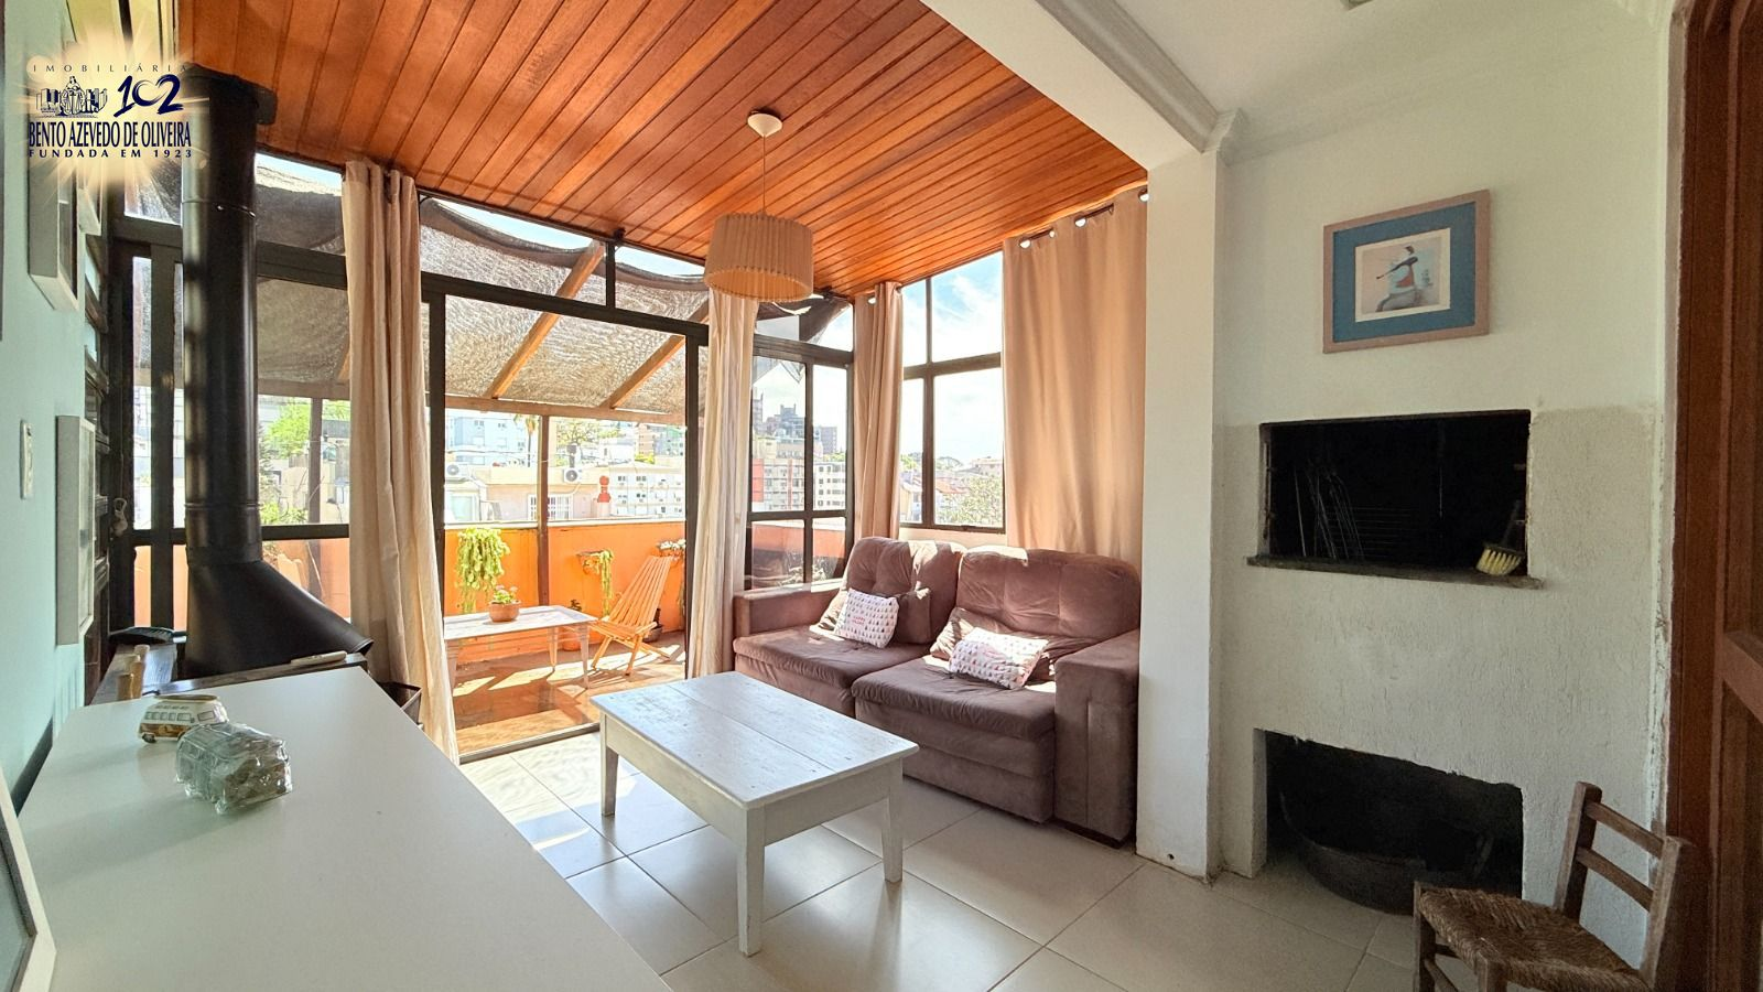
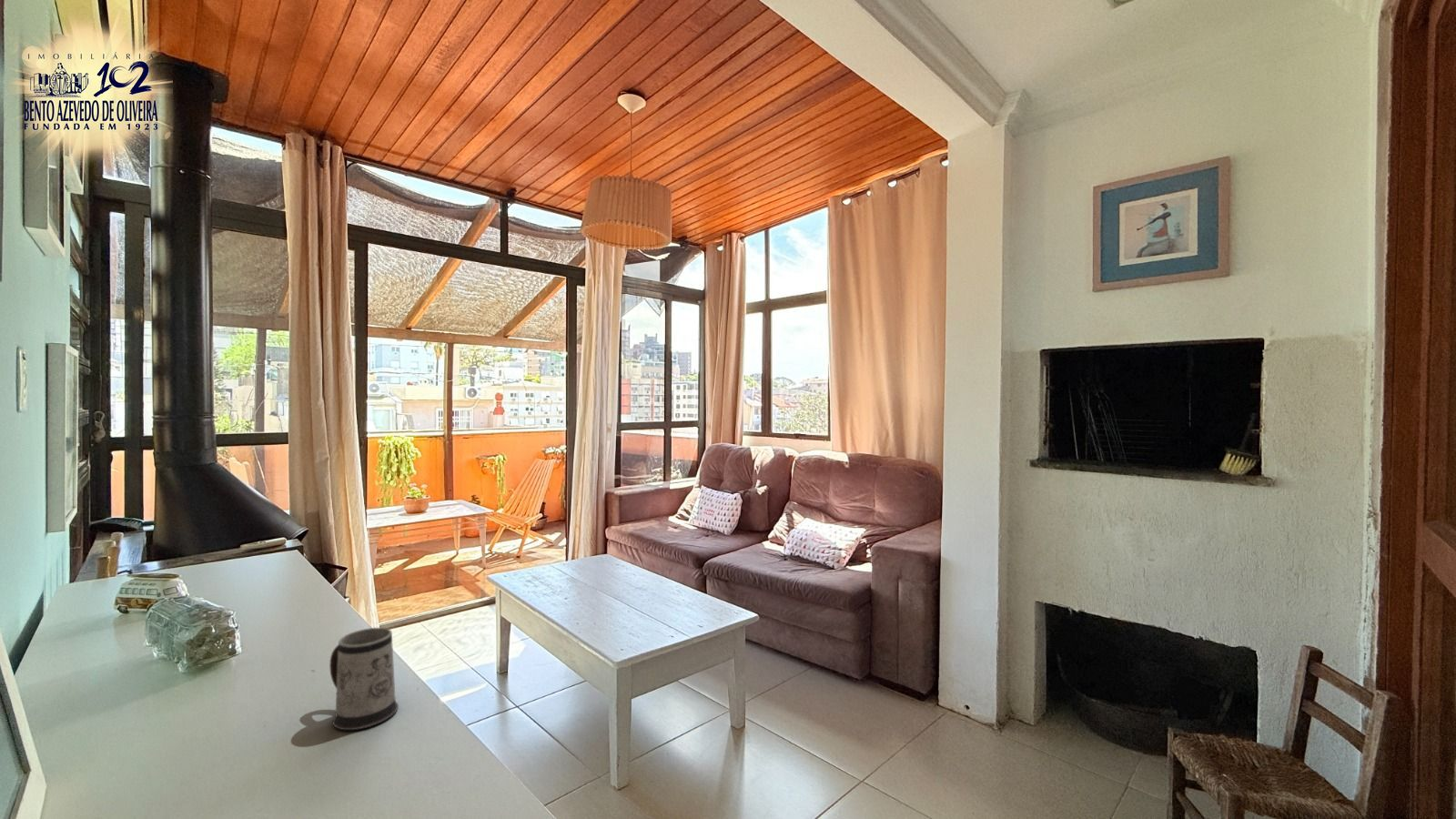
+ mug (358, 672)
